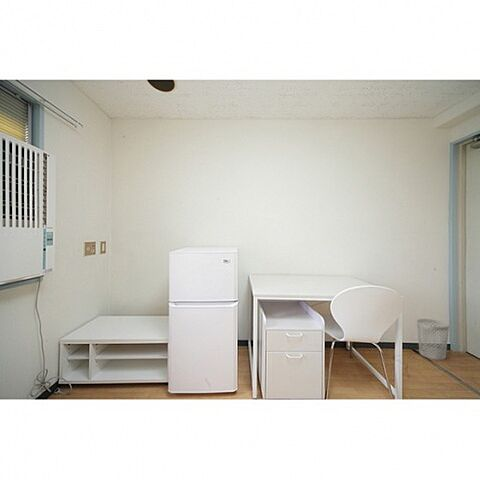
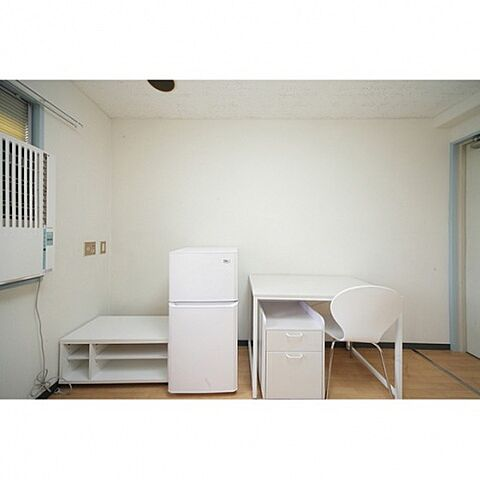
- wastebasket (432, 339)
